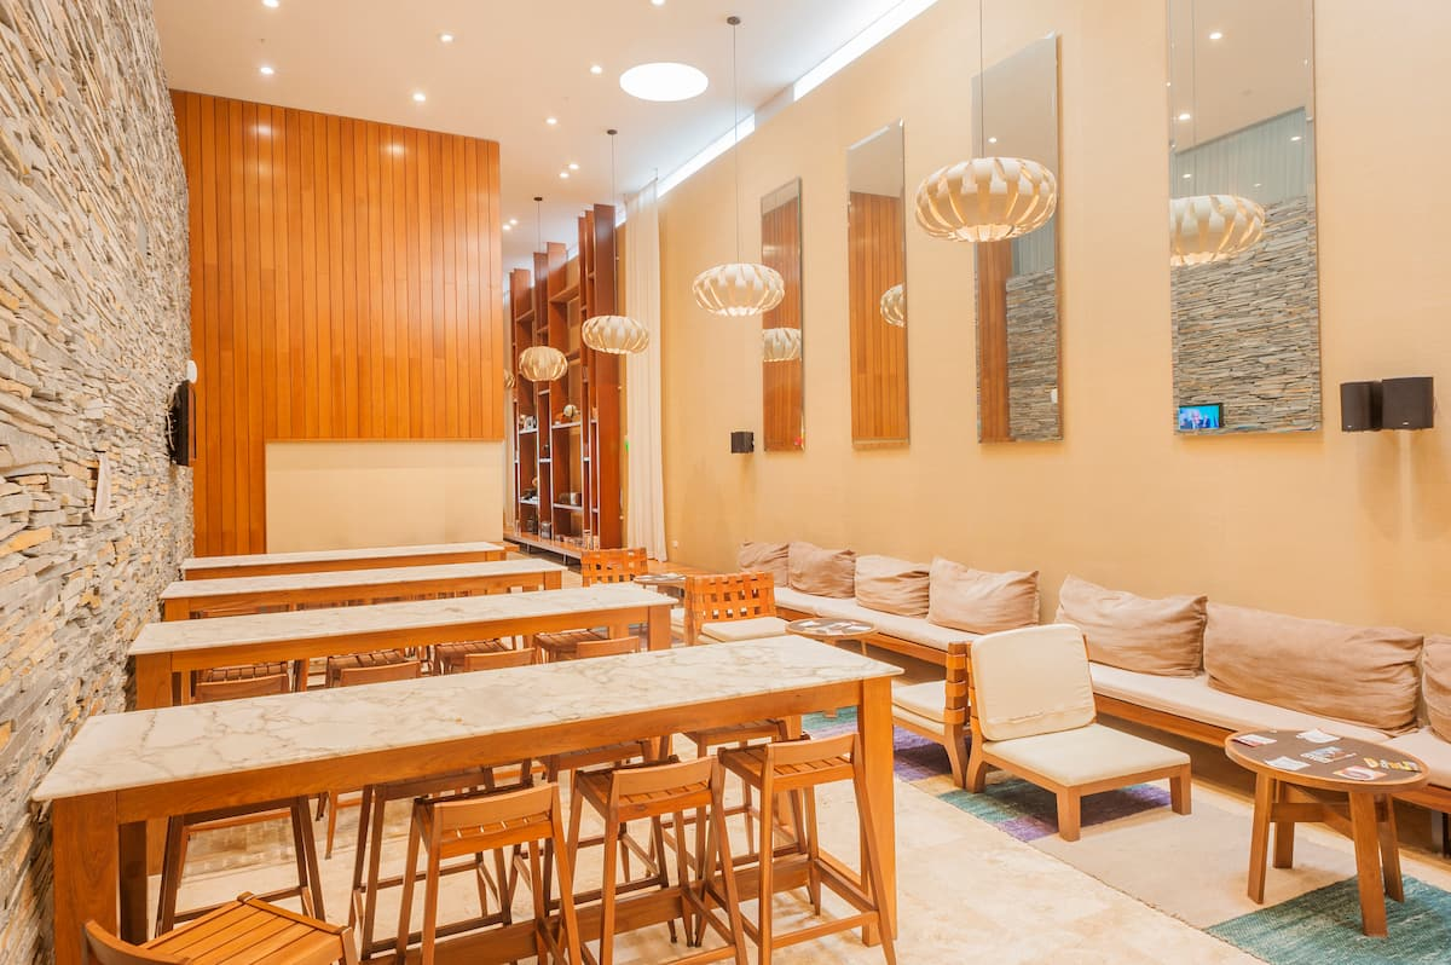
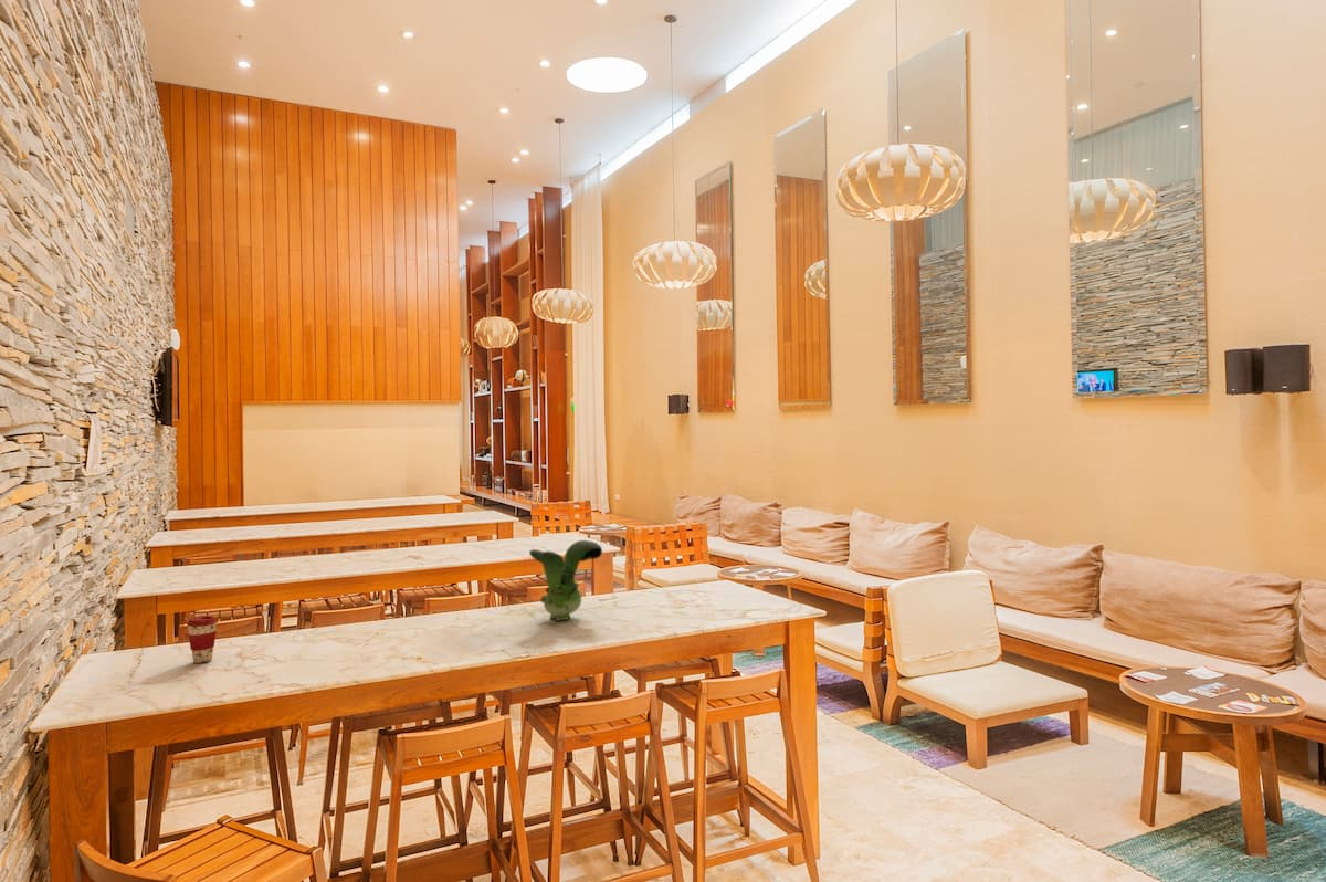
+ toy figurine (566, 579)
+ coffee cup (202, 639)
